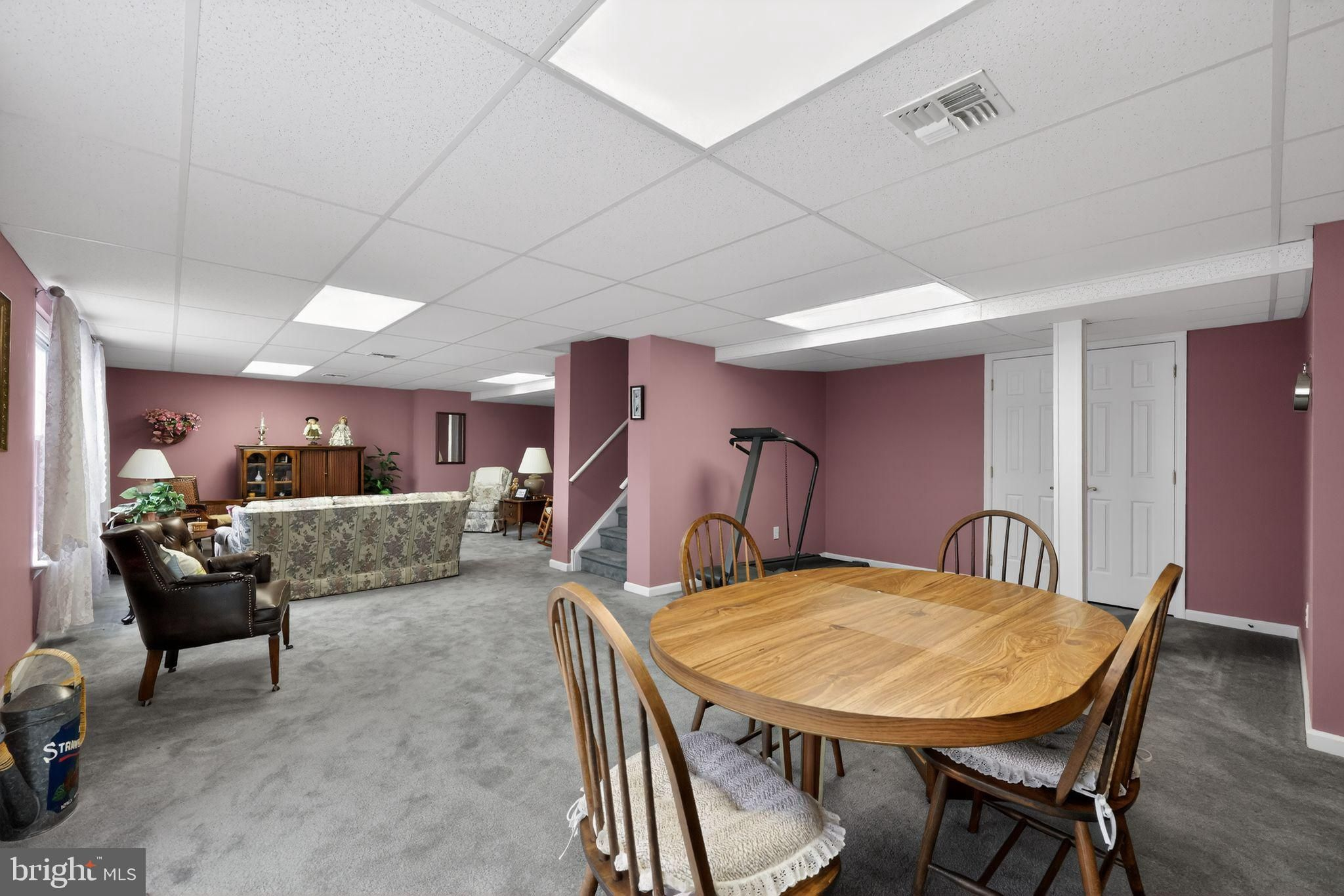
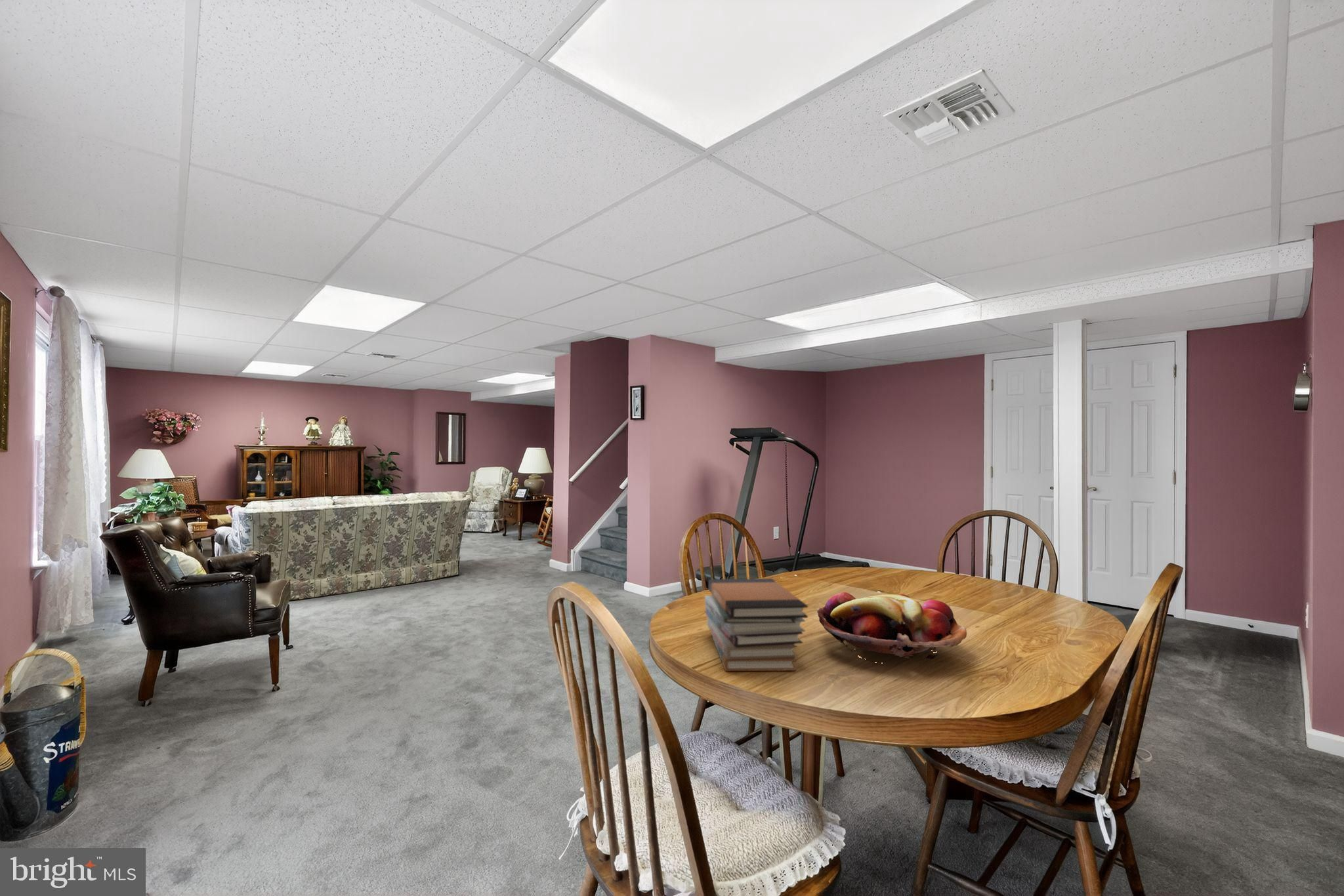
+ book stack (751, 620)
+ fruit basket (891, 621)
